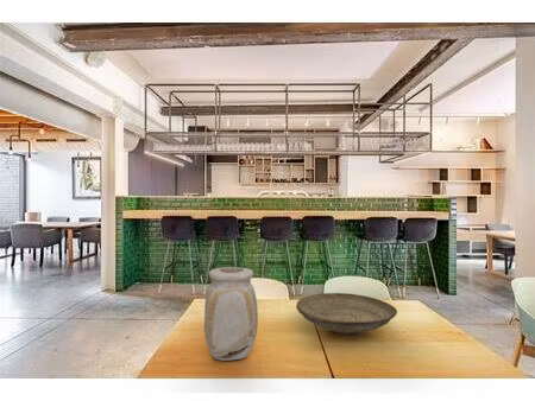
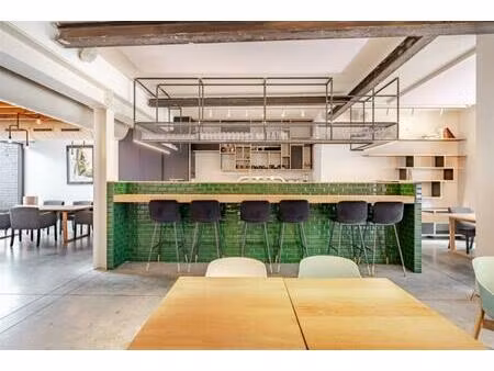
- vase (231, 312)
- decorative bowl (345, 317)
